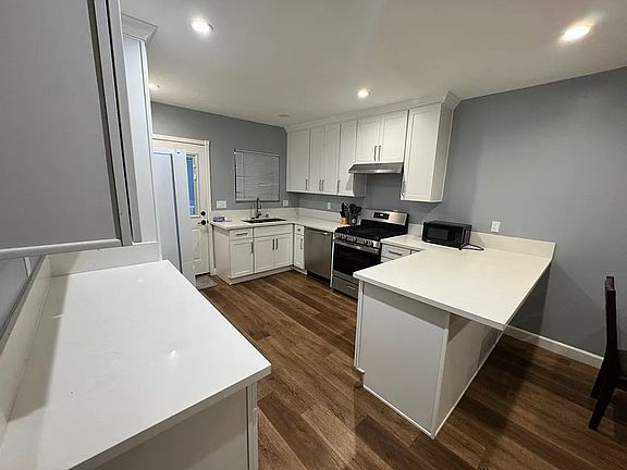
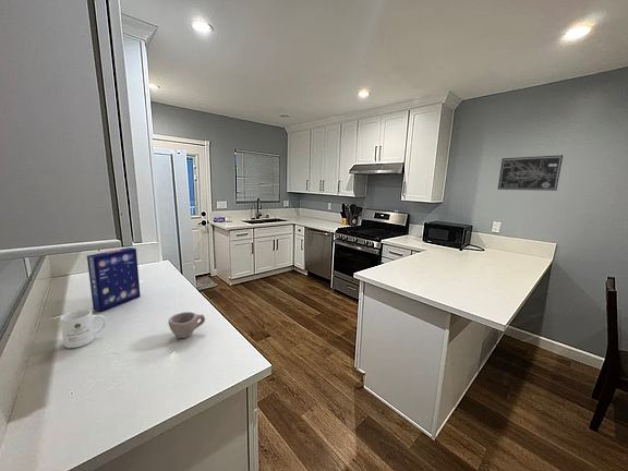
+ cup (188, 325)
+ cereal box (116, 277)
+ mug (84, 326)
+ wall art (528, 173)
